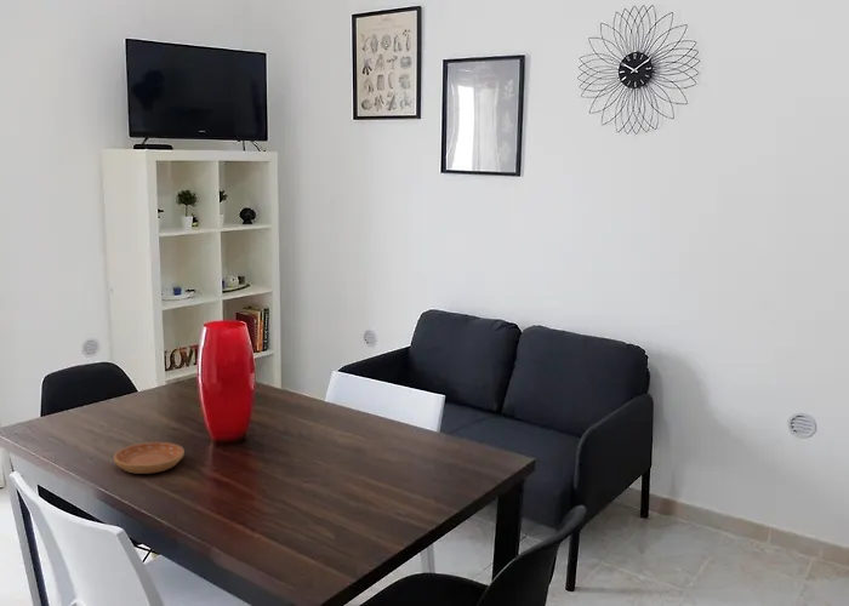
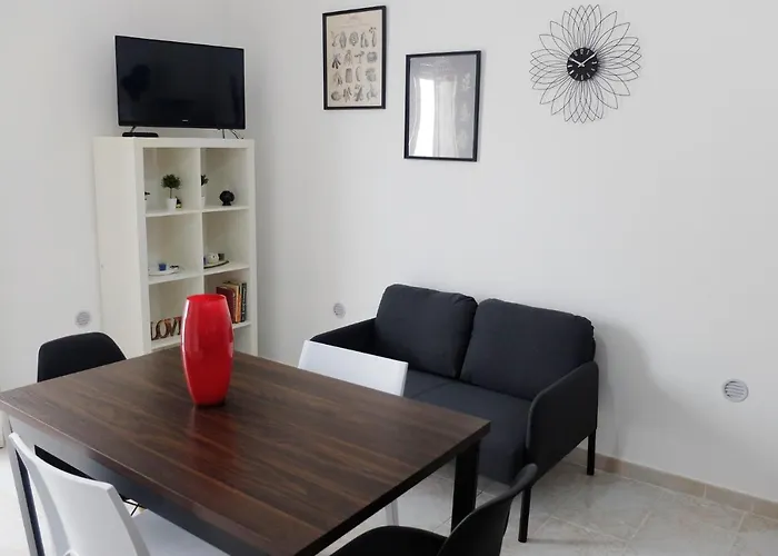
- saucer (149, 458)
